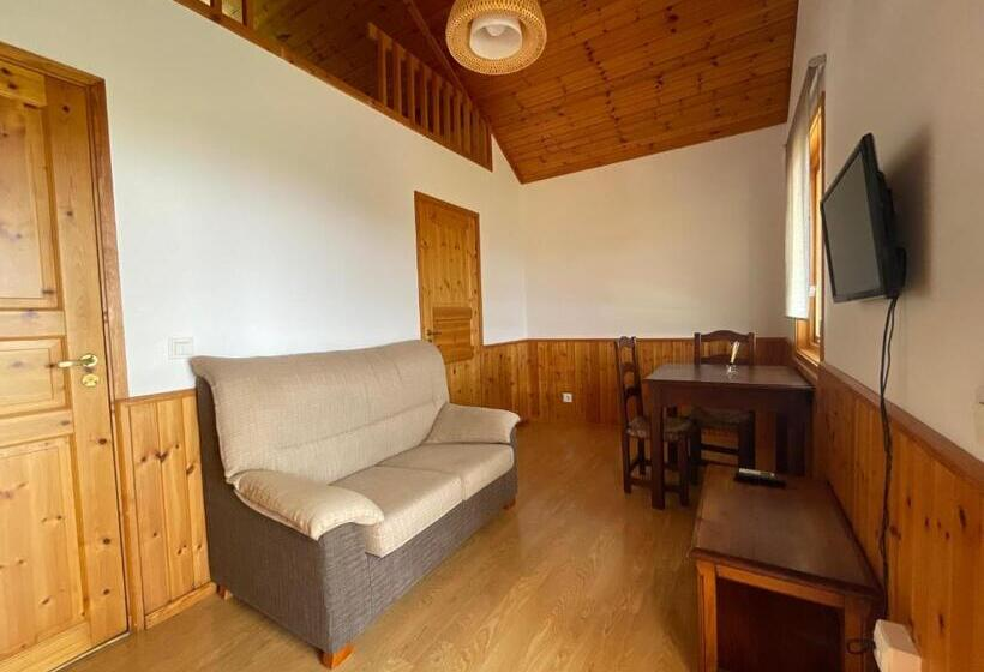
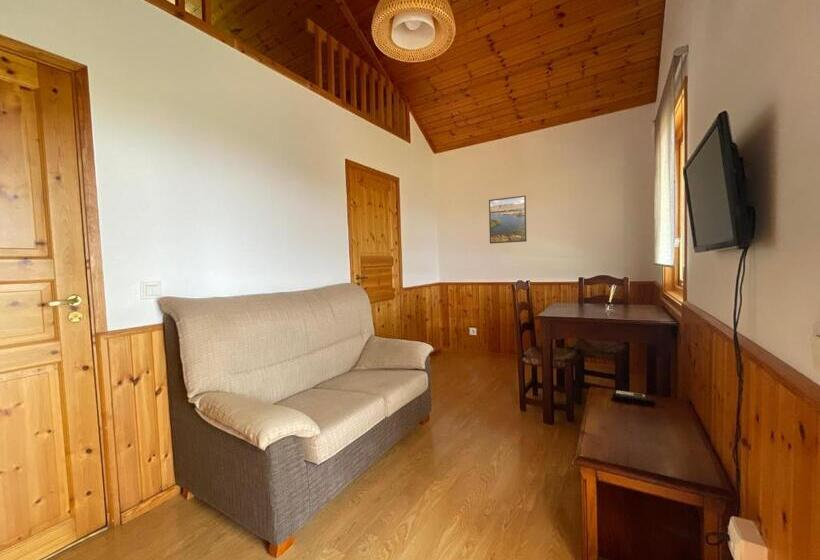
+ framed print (507, 220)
